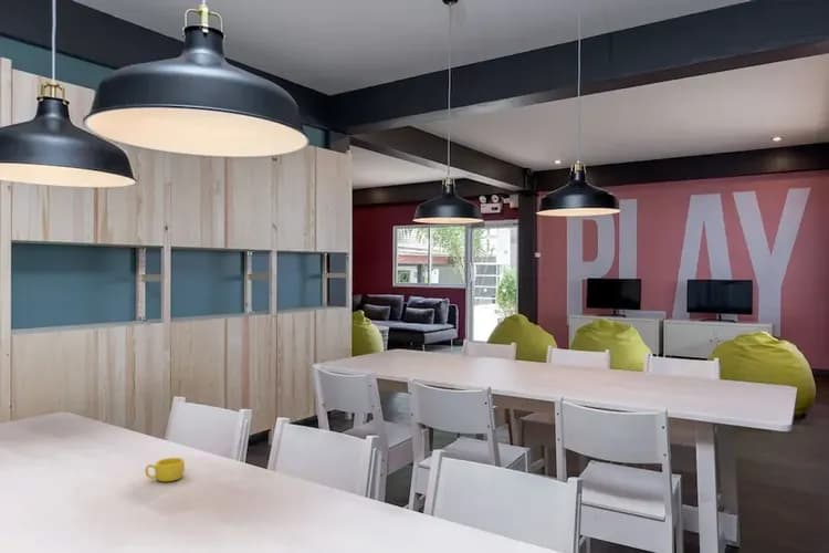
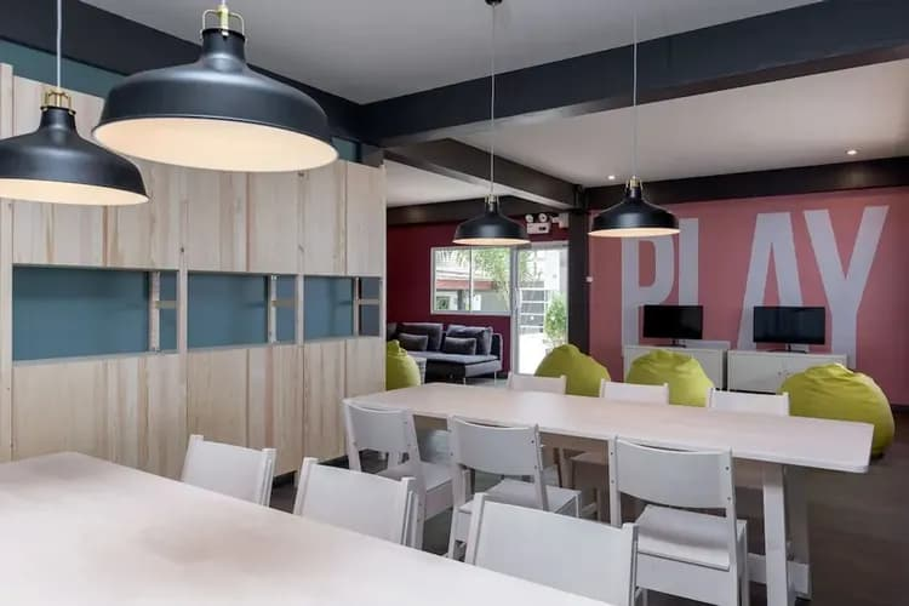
- cup (165, 470)
